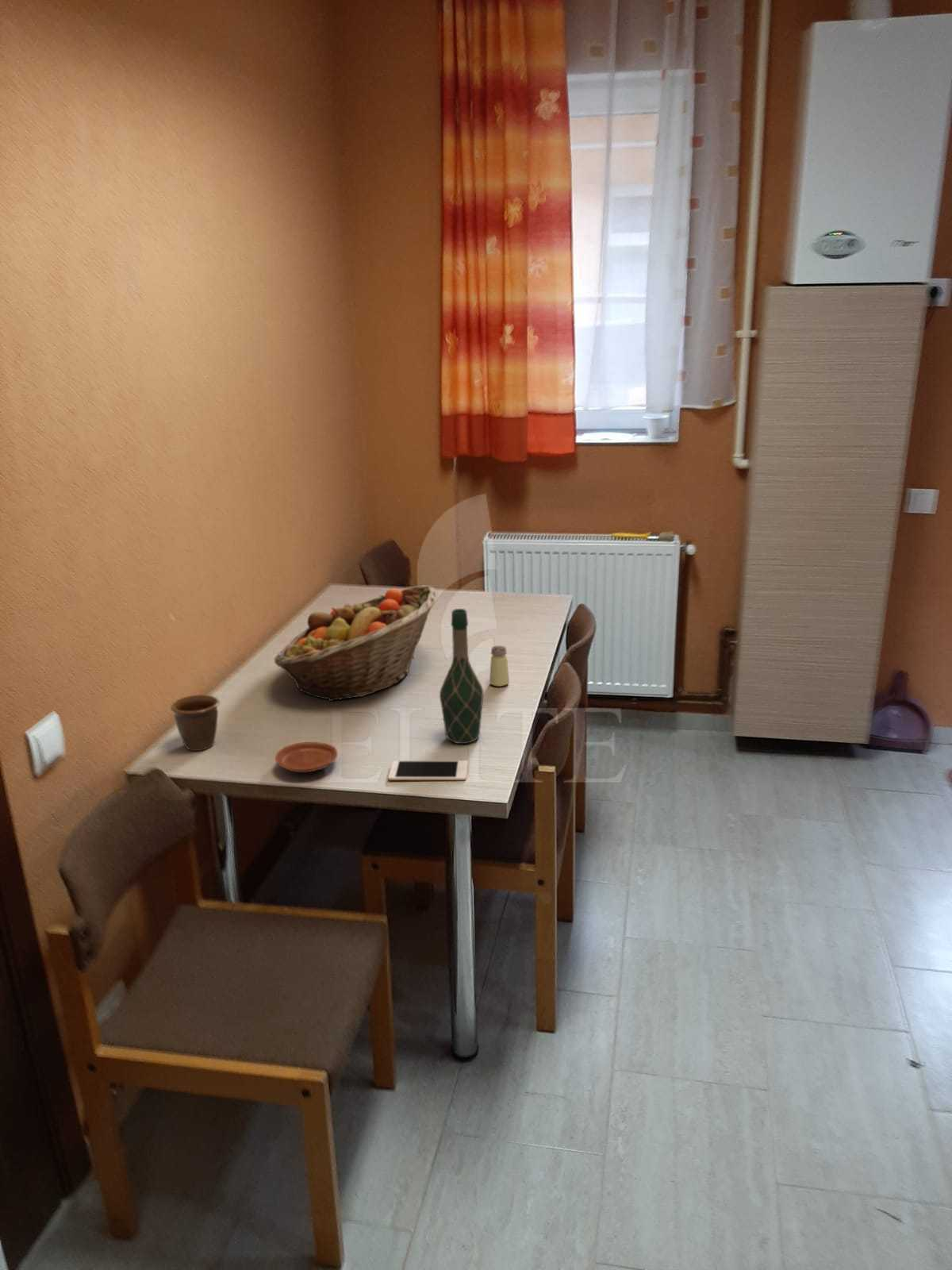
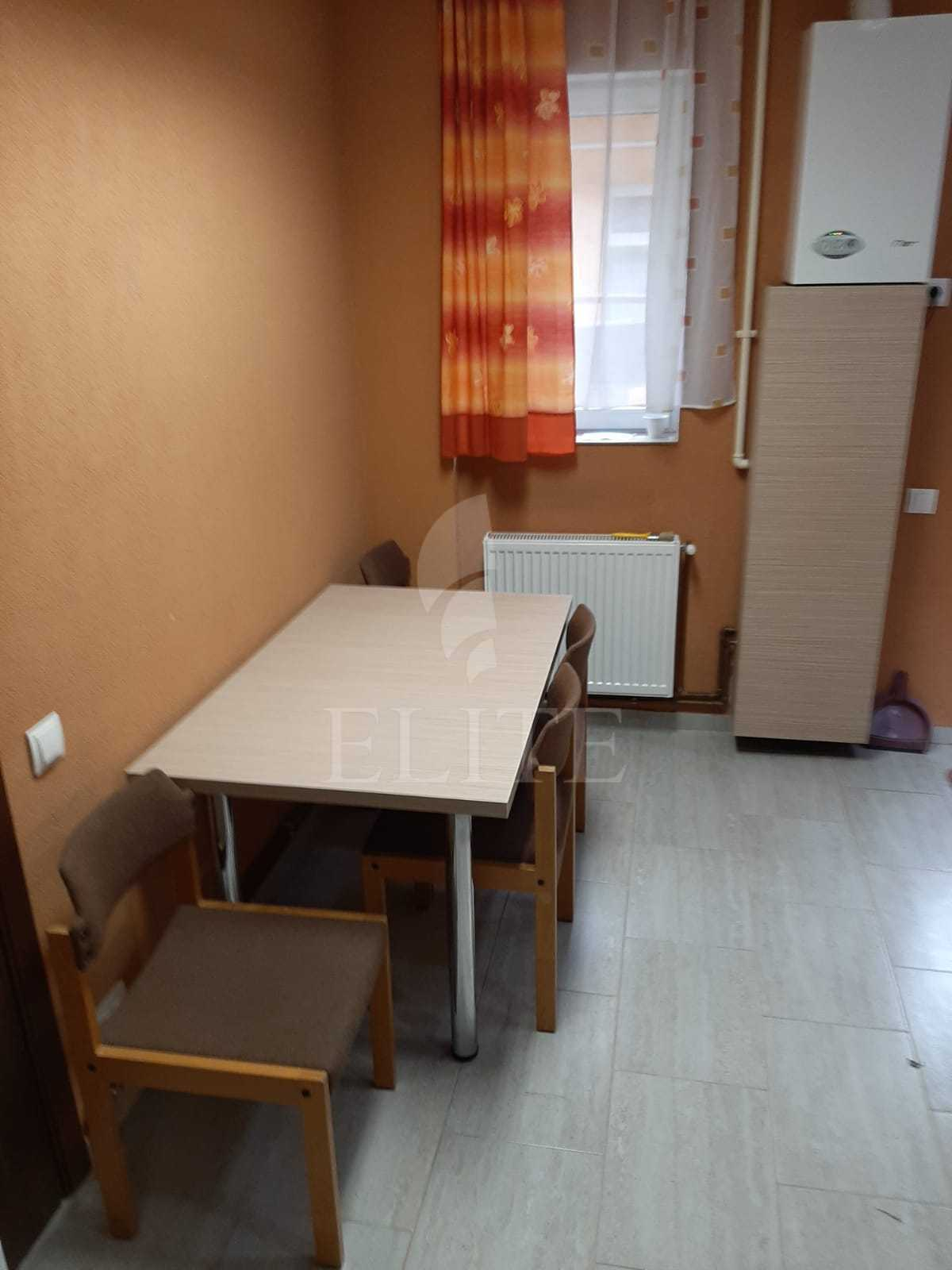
- fruit basket (359, 637)
- mug (199, 722)
- wine bottle (461, 675)
- plate (306, 760)
- saltshaker (499, 664)
- cell phone (428, 770)
